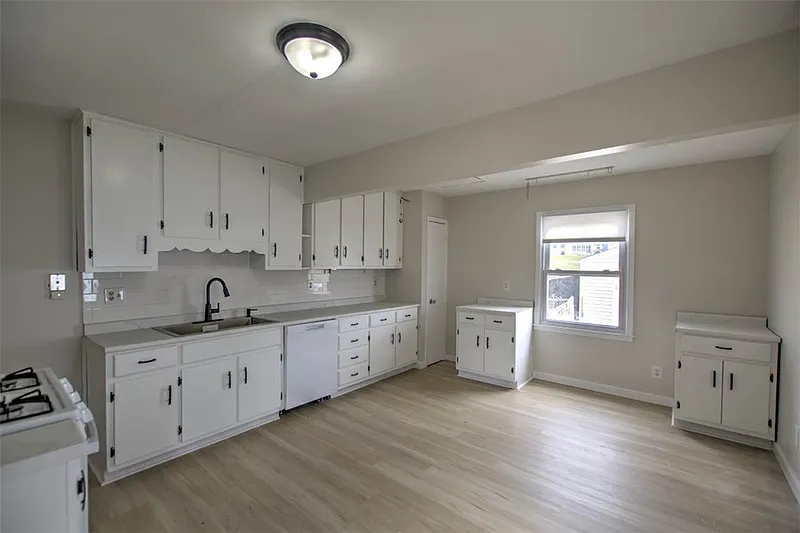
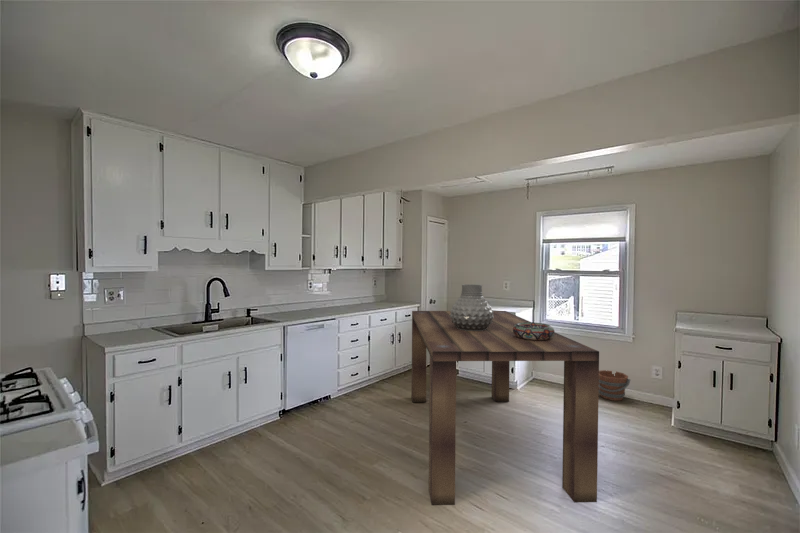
+ bucket (611, 385)
+ decorative bowl (533, 330)
+ dining table (492, 380)
+ vase (471, 306)
